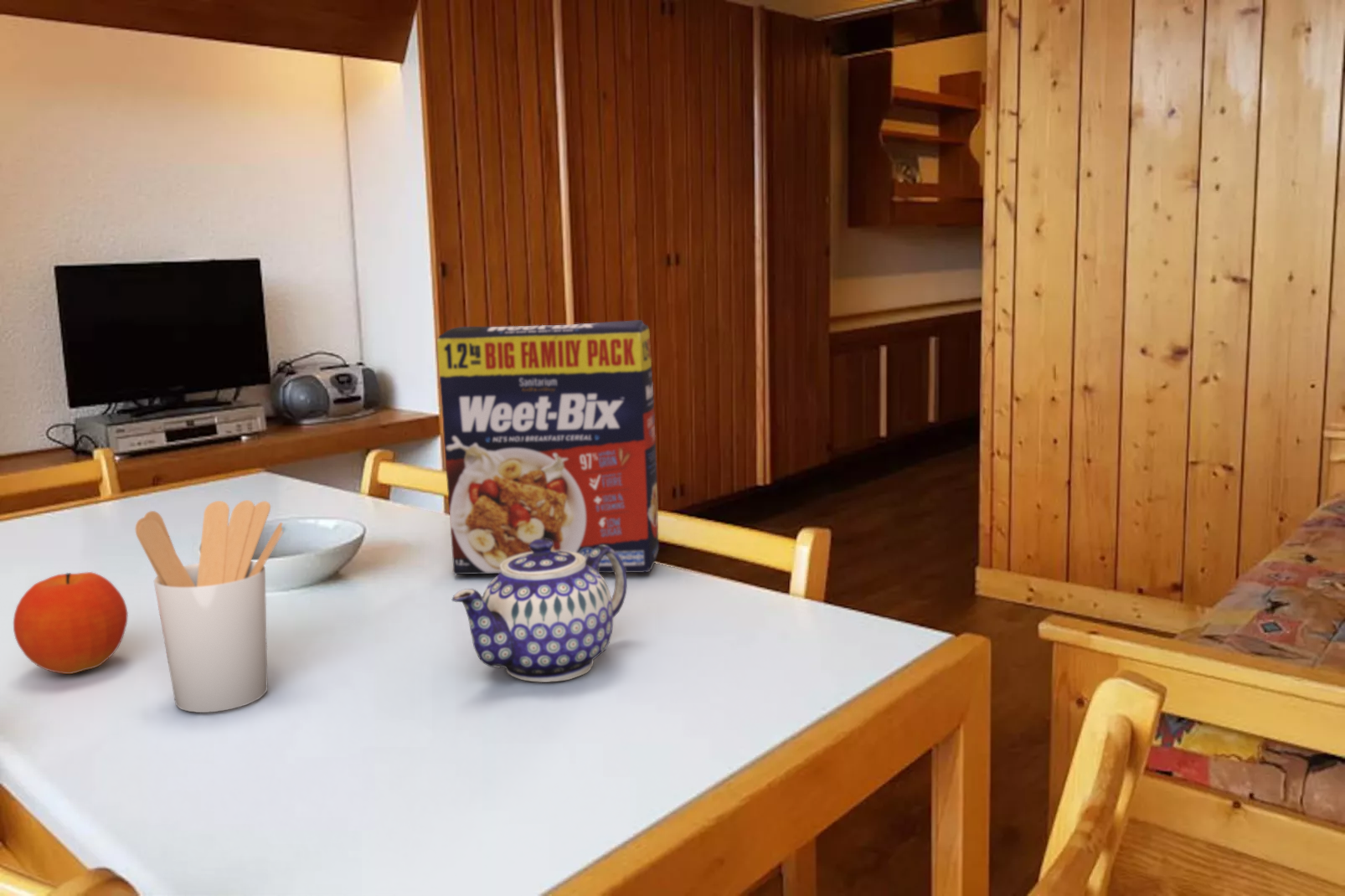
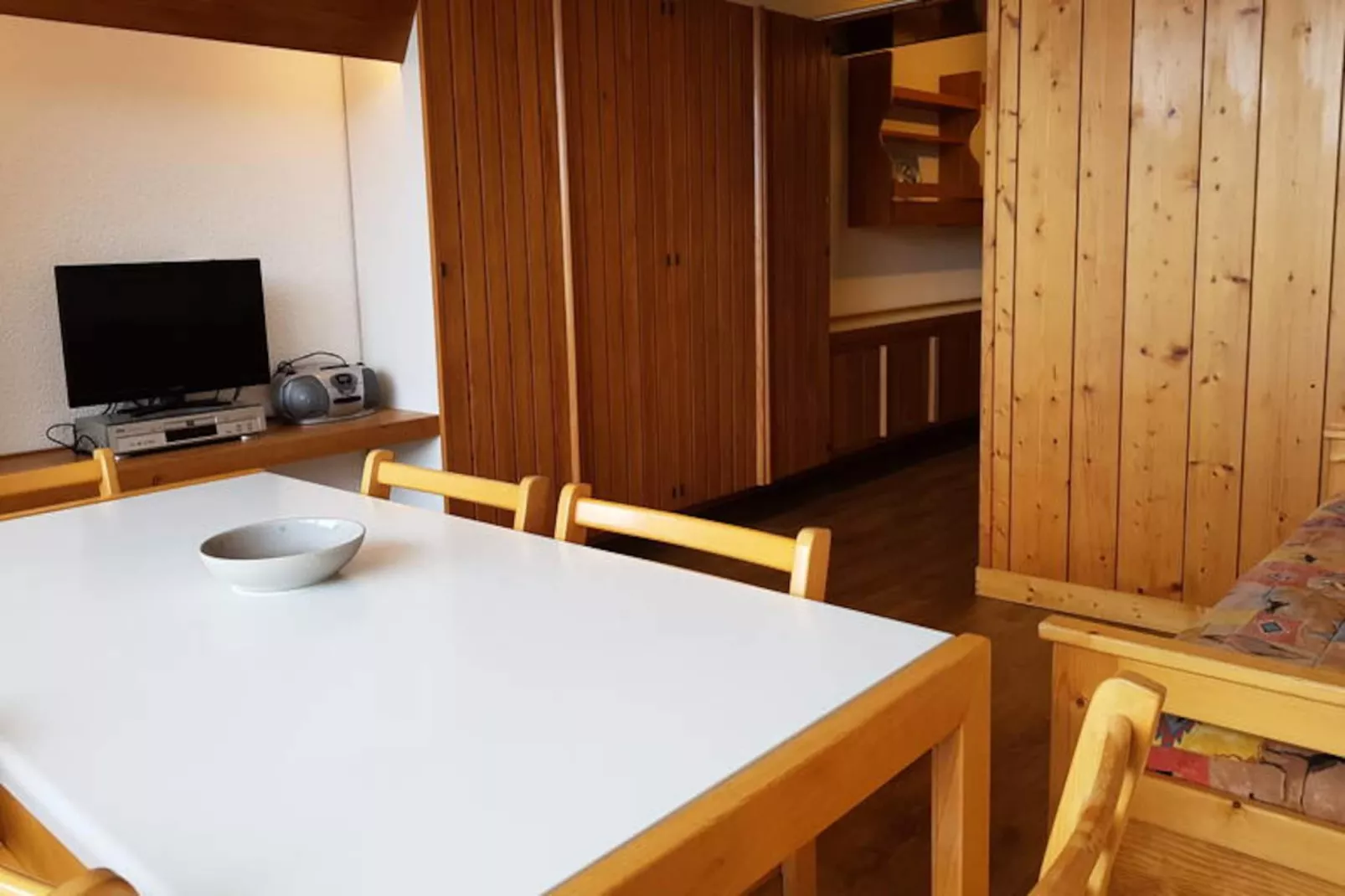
- cereal box (552, 446)
- fruit (71, 621)
- teapot (545, 603)
- utensil holder (223, 597)
